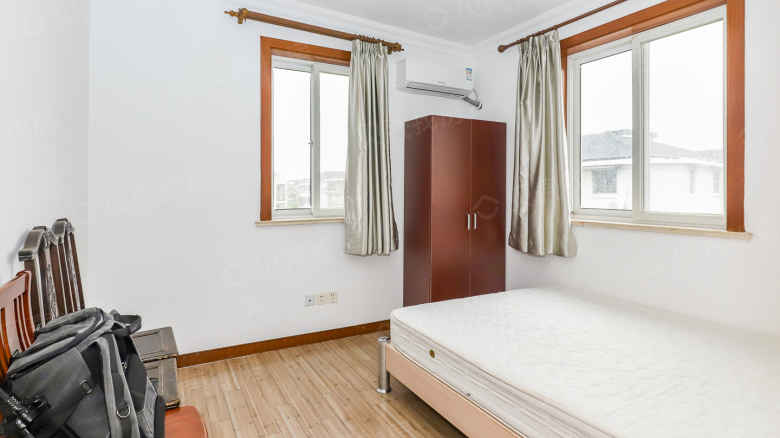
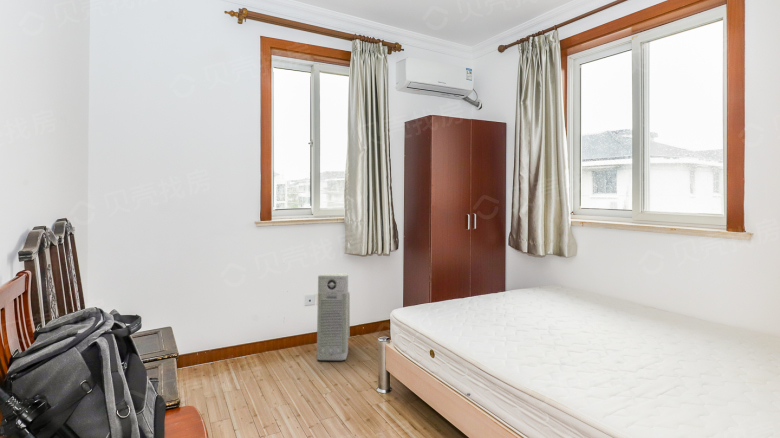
+ air purifier (334, 313)
